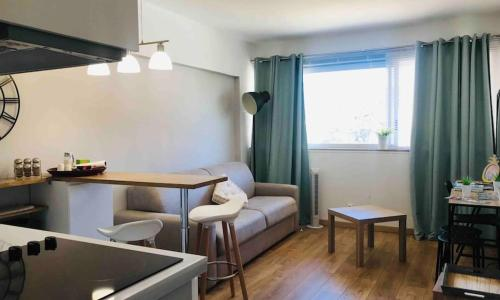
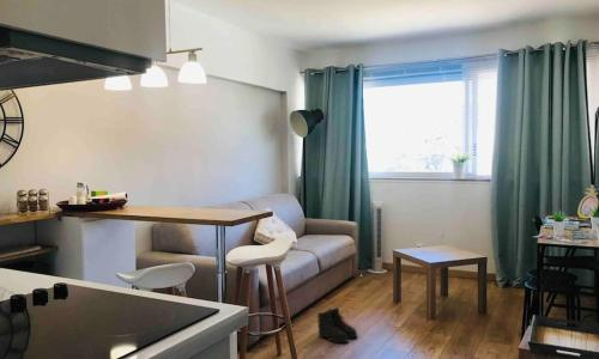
+ boots (337, 323)
